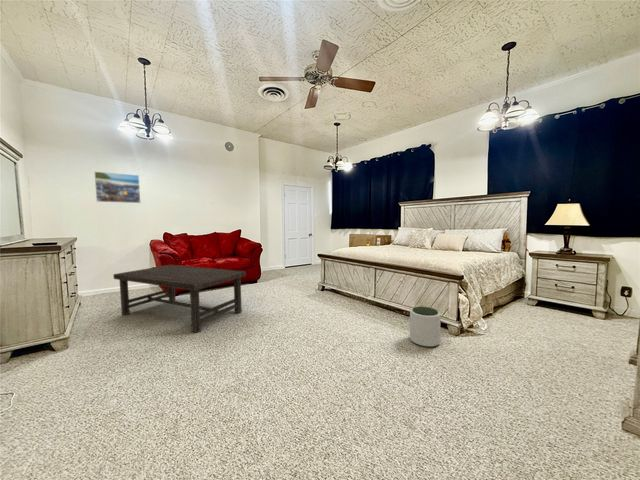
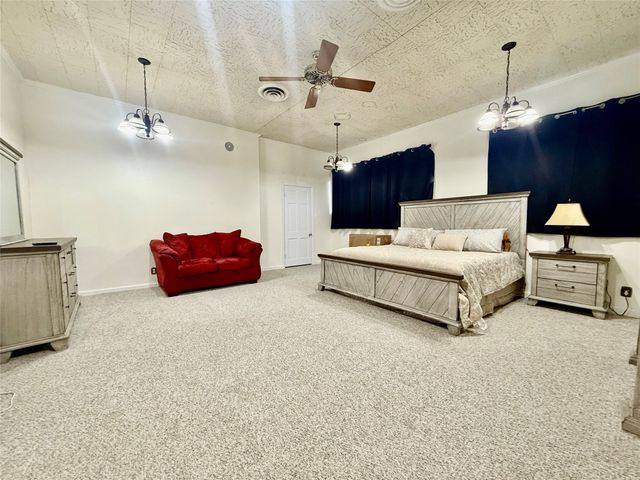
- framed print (118, 188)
- plant pot (424, 325)
- coffee table (181, 288)
